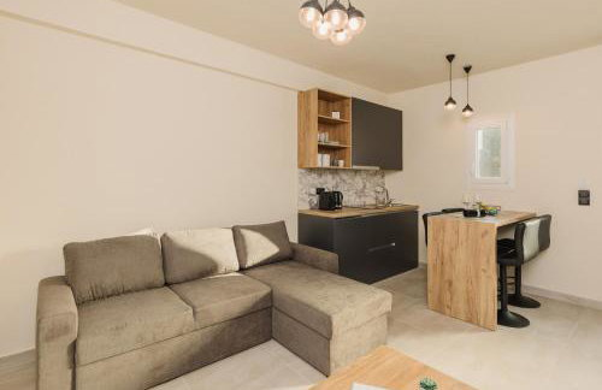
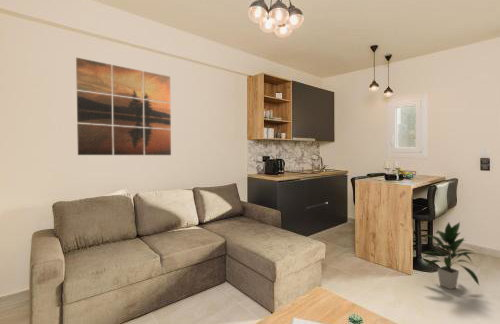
+ wall art (128, 111)
+ indoor plant (450, 255)
